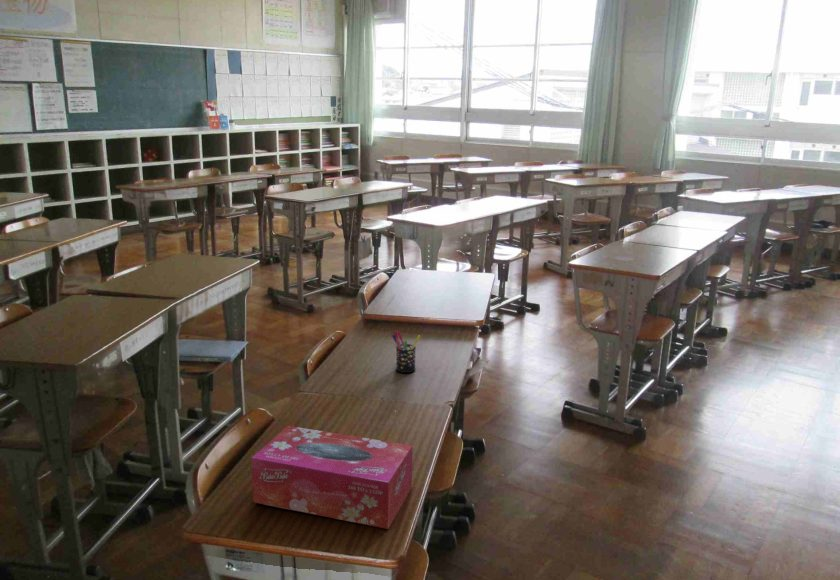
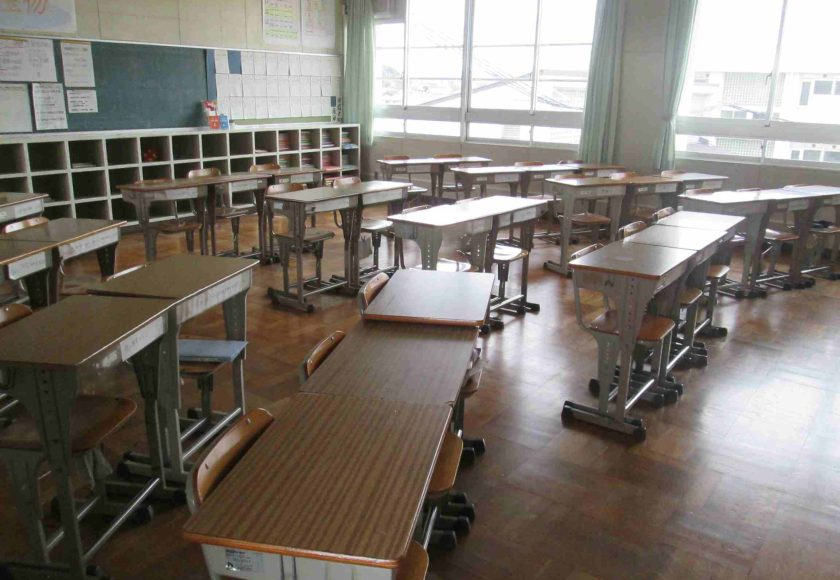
- pen holder (404, 350)
- tissue box (334, 473)
